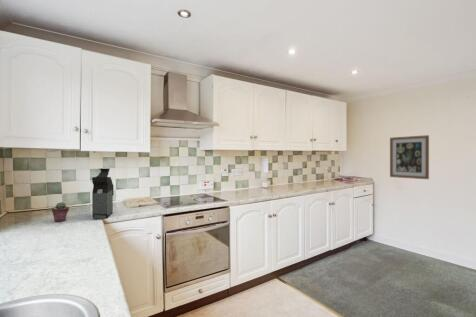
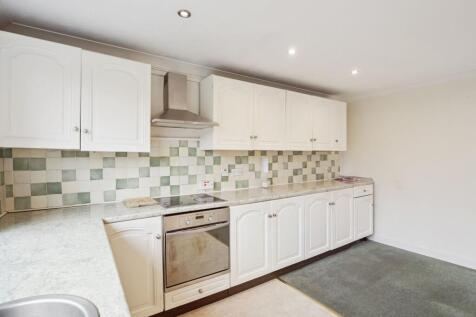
- potted succulent (60, 211)
- wall art (408, 157)
- coffee maker (103, 192)
